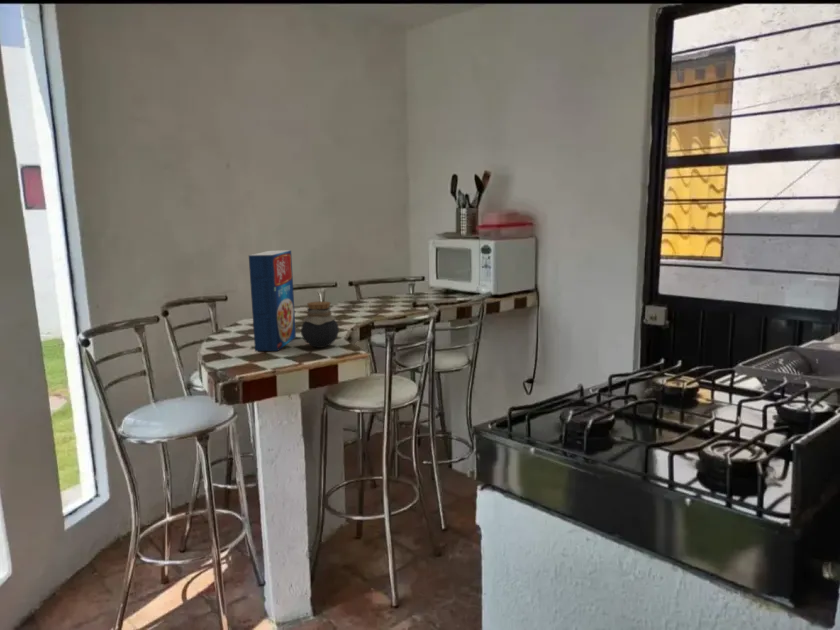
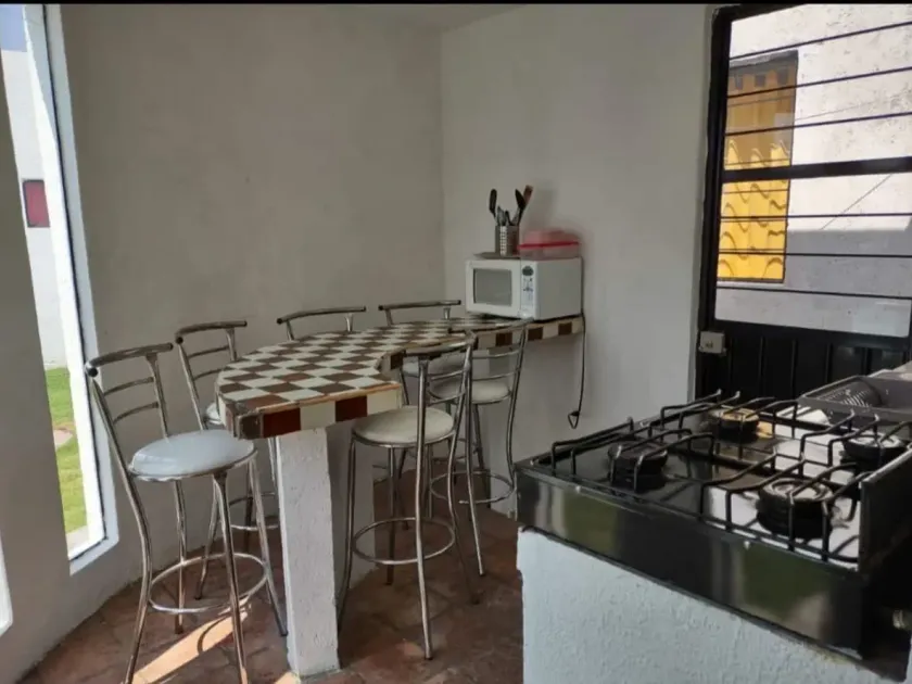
- cereal box (273, 298)
- jar (320, 324)
